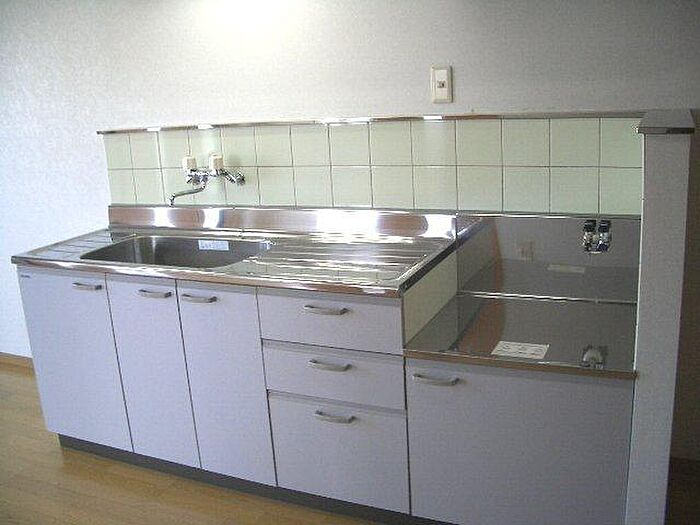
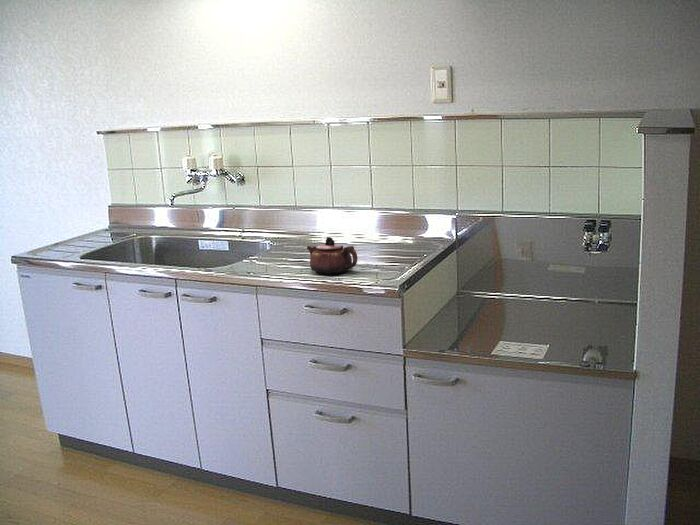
+ teapot (331, 254)
